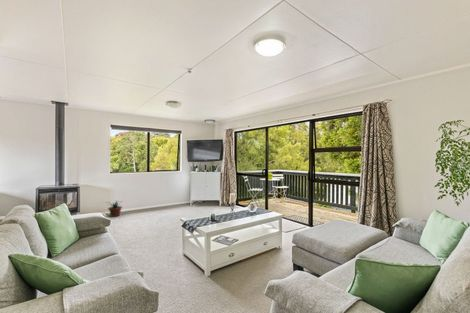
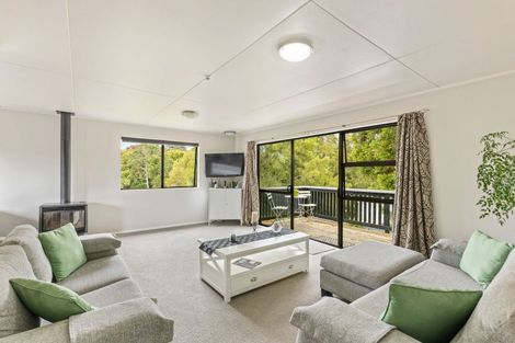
- potted plant (114, 208)
